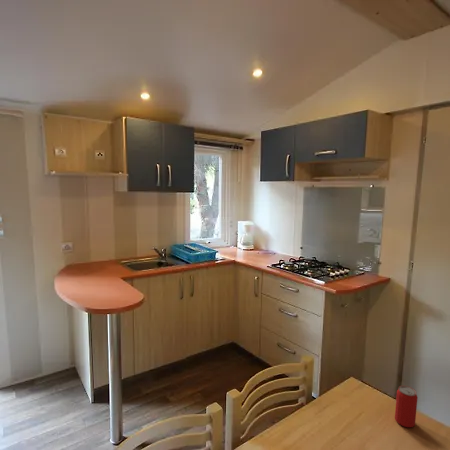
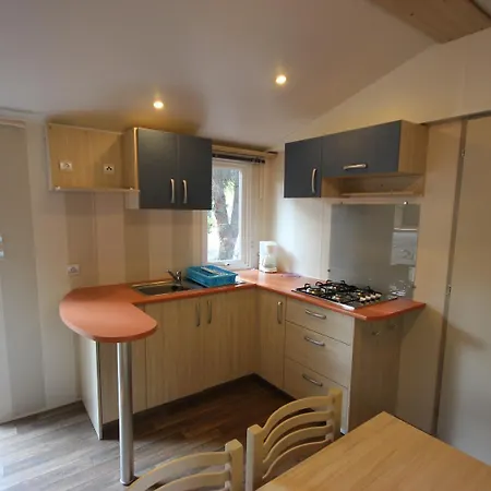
- beverage can (405, 406)
